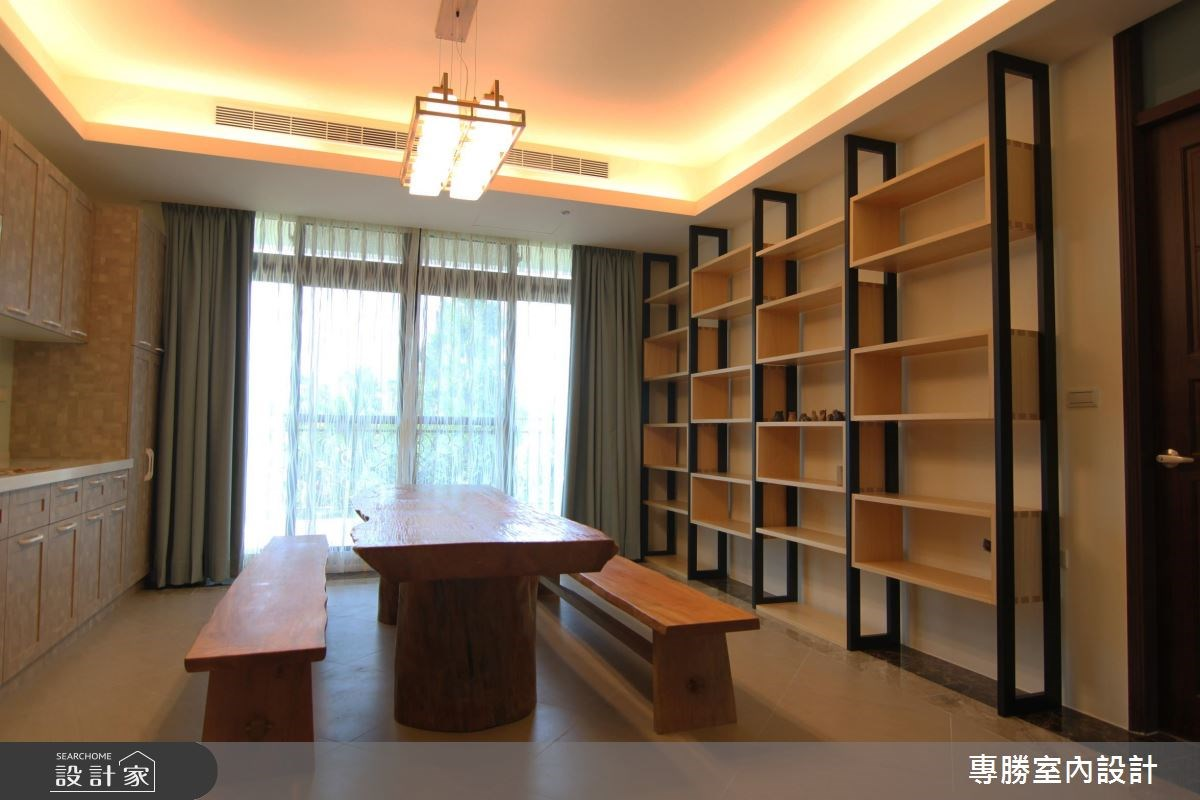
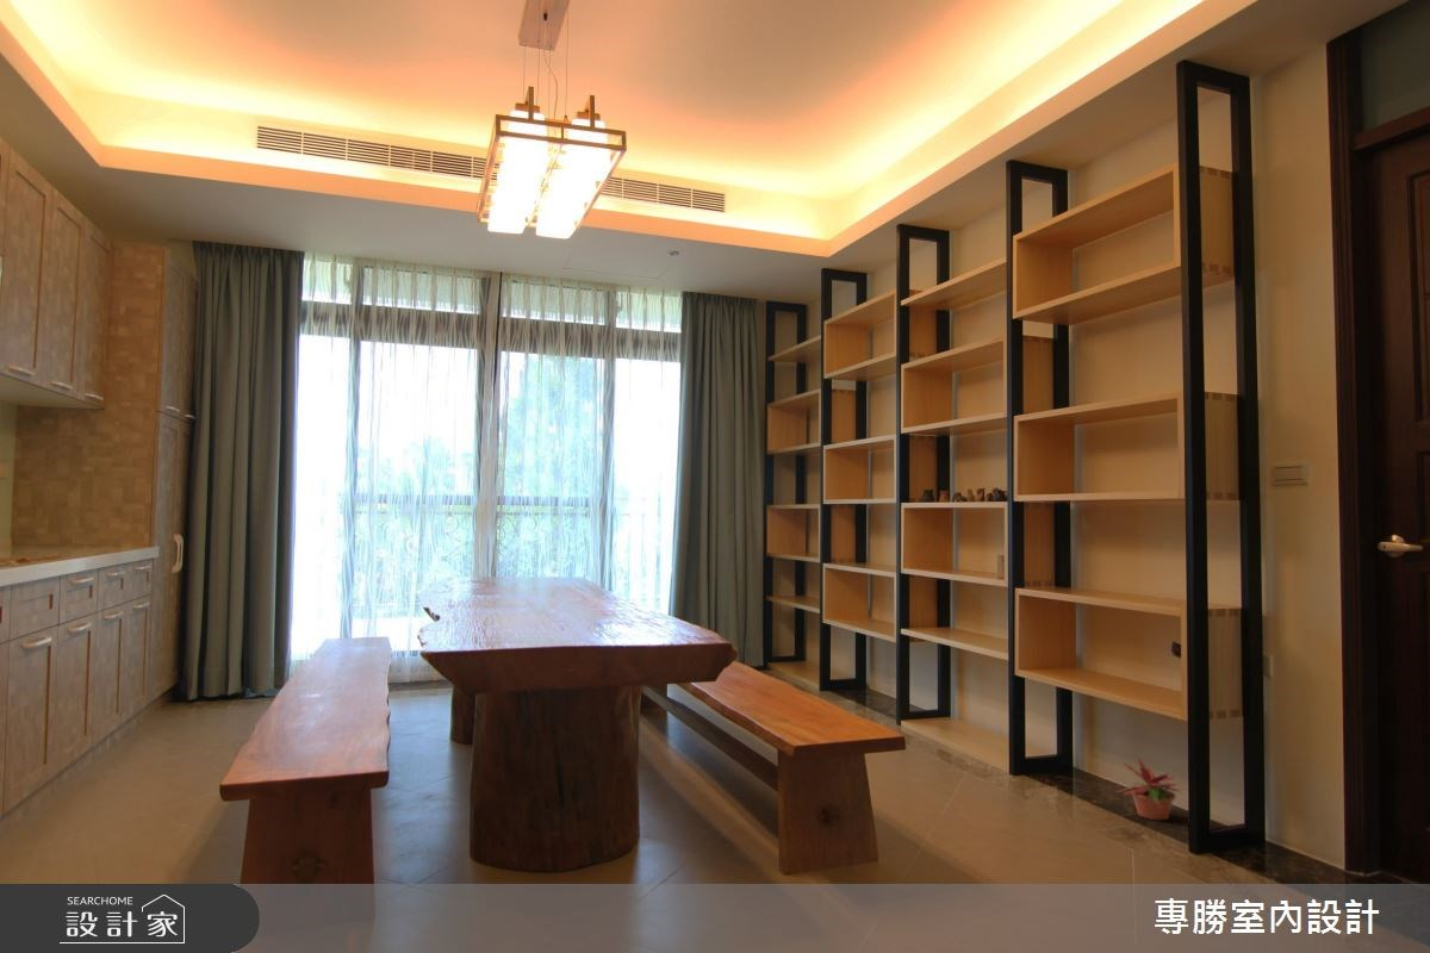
+ potted plant (1151, 785)
